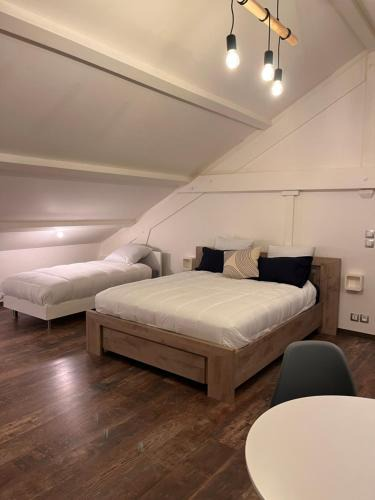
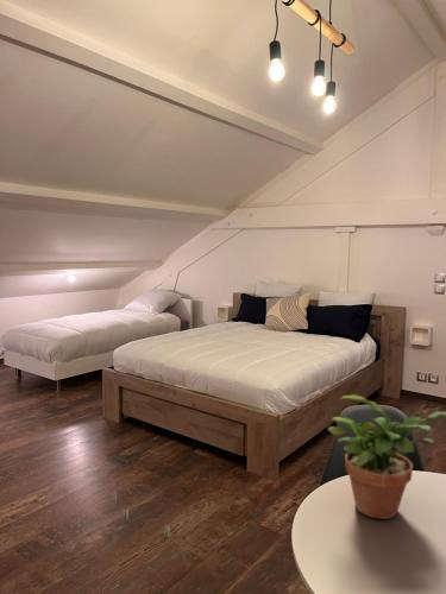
+ potted plant (389, 450)
